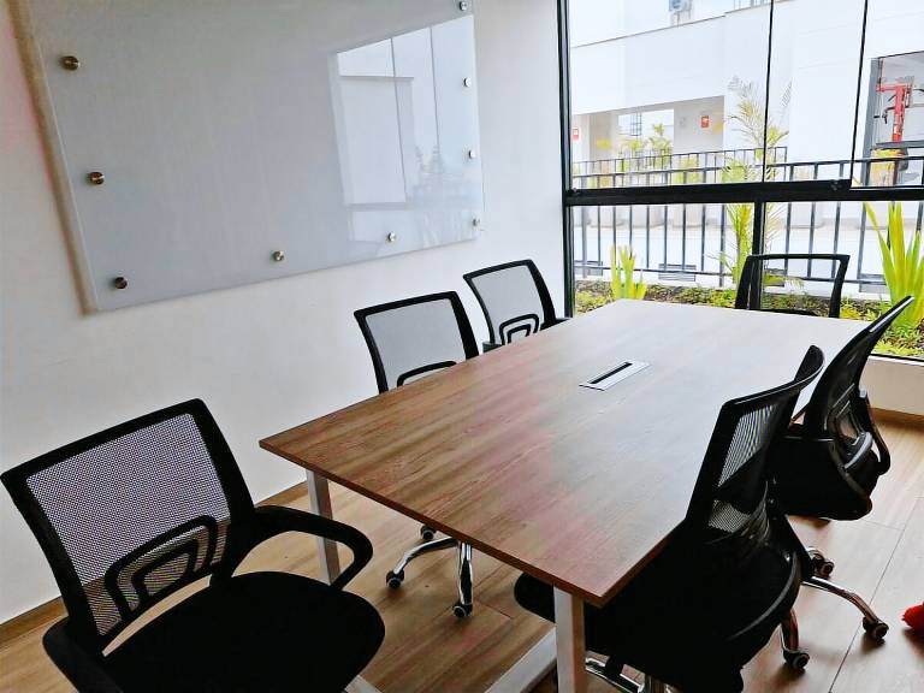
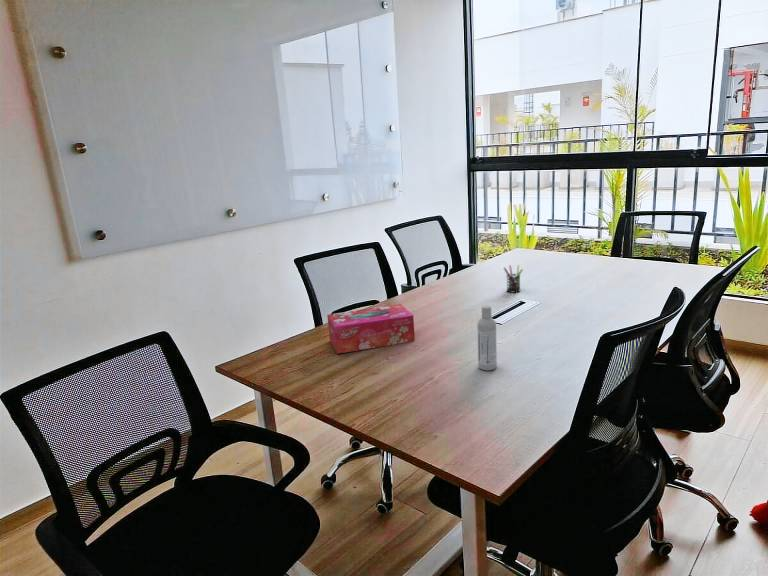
+ bottle (486, 337)
+ pen holder (514, 277)
+ tissue box (370, 327)
